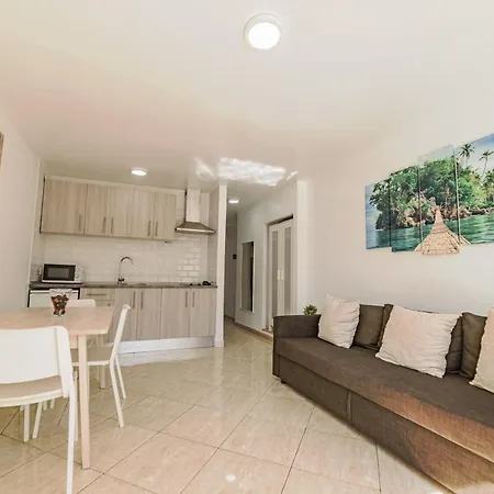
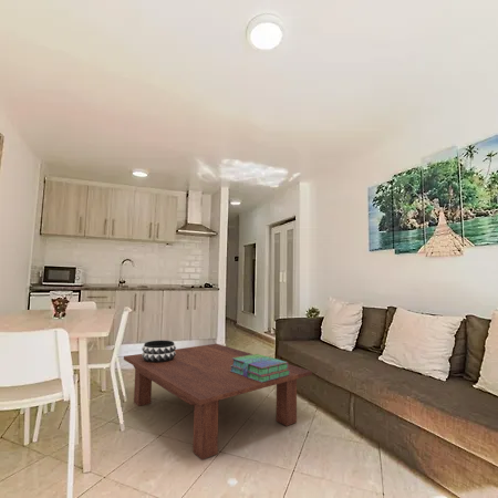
+ decorative bowl (158, 350)
+ stack of books (259, 365)
+ coffee table (210, 386)
